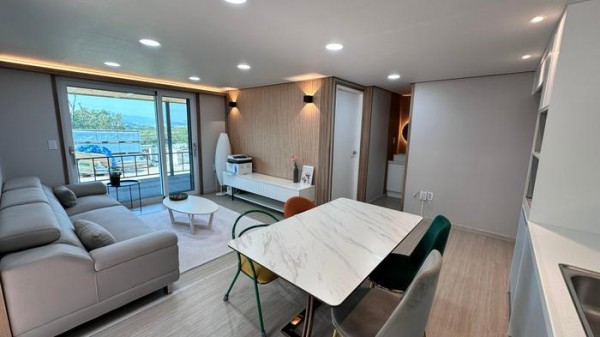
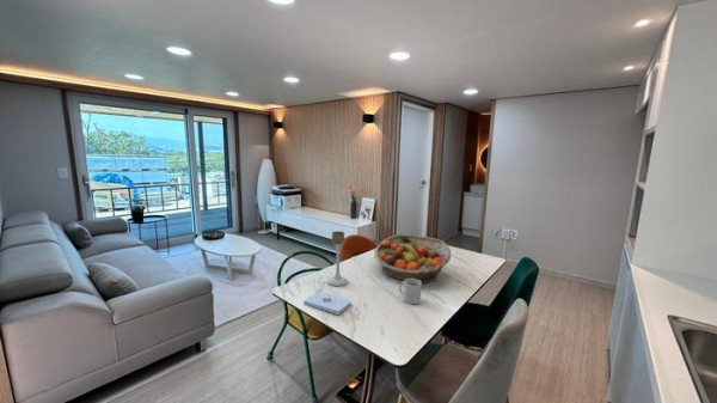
+ mug (410, 289)
+ fruit basket (411, 257)
+ notepad (327, 301)
+ candle holder (337, 257)
